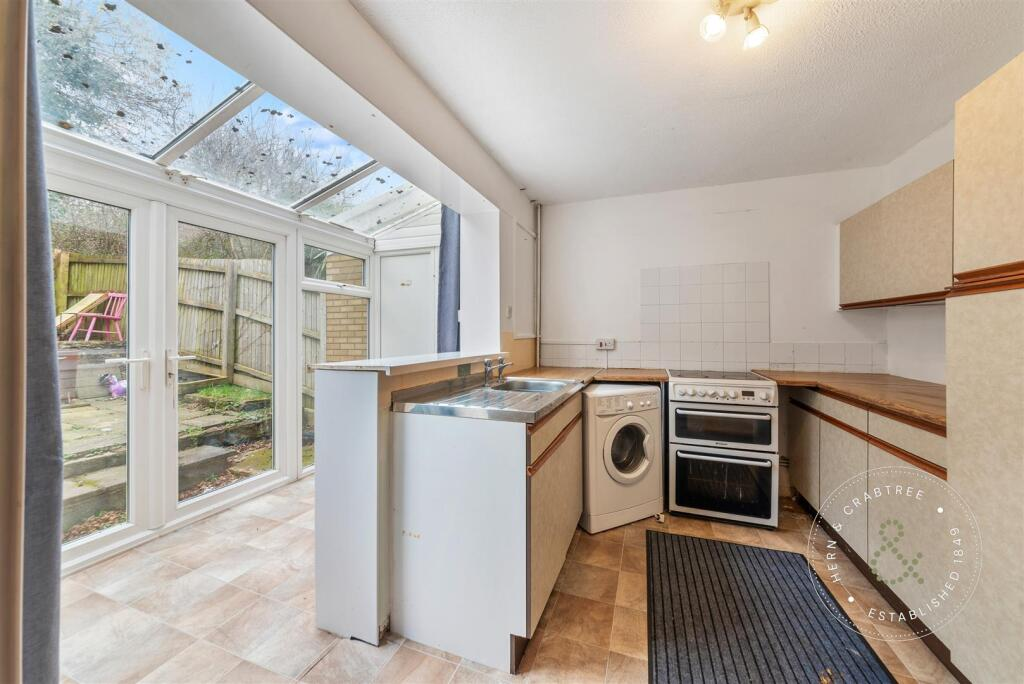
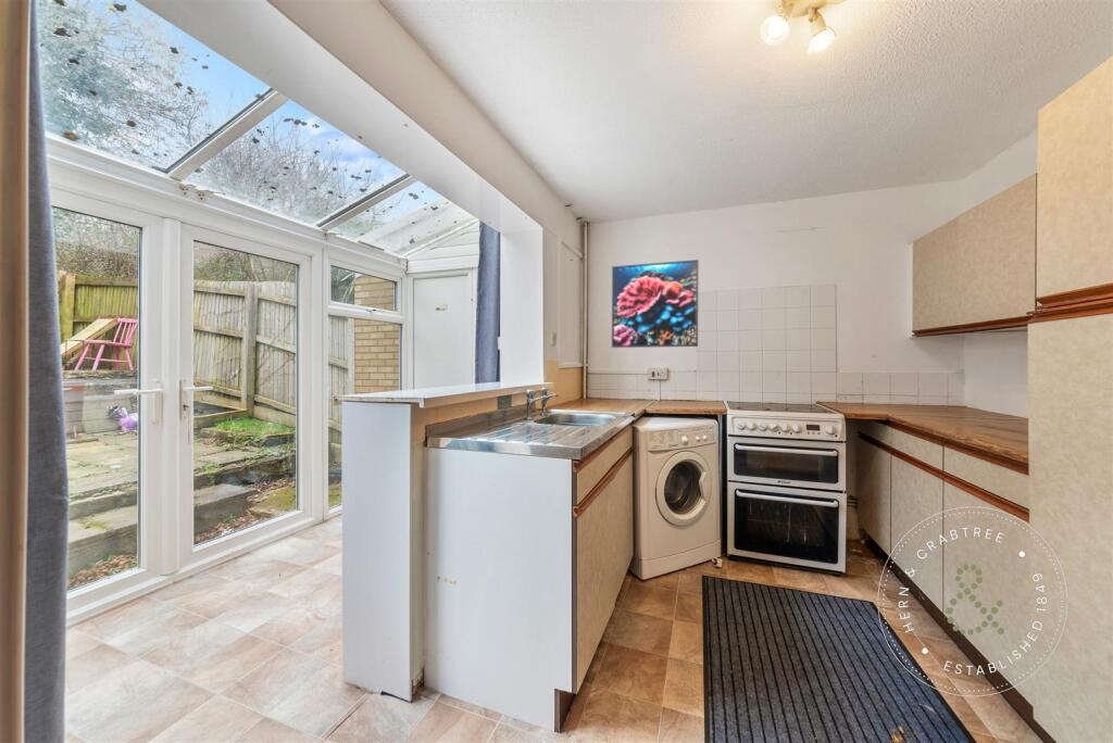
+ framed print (653, 305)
